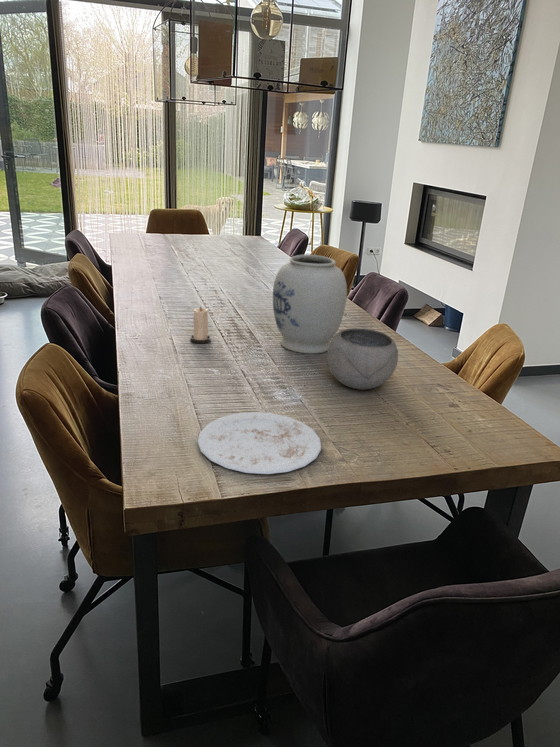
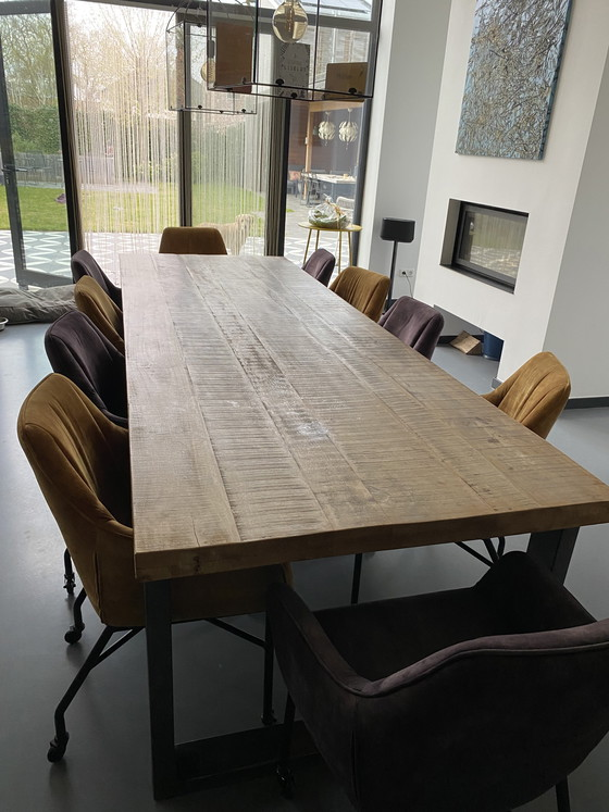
- candle (200, 323)
- plate (259, 441)
- bowl (362, 360)
- vase (309, 303)
